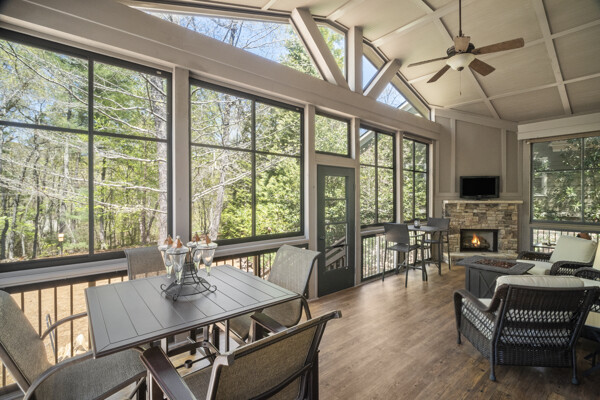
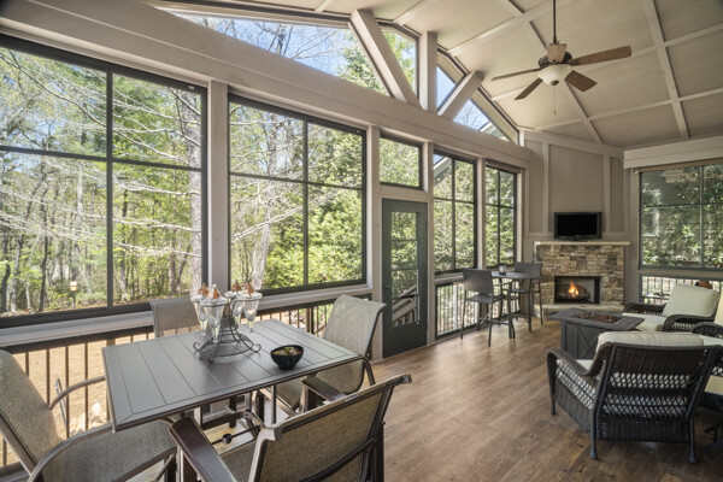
+ bowl (287, 357)
